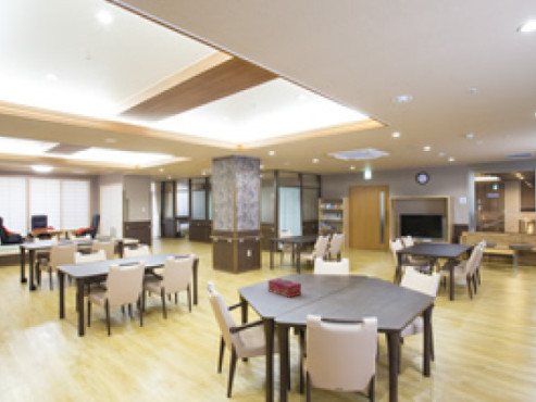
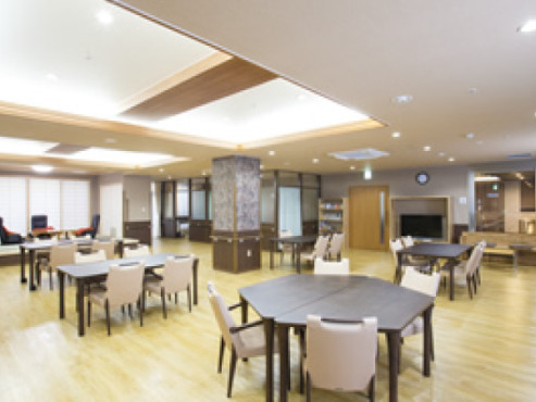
- tissue box (284, 287)
